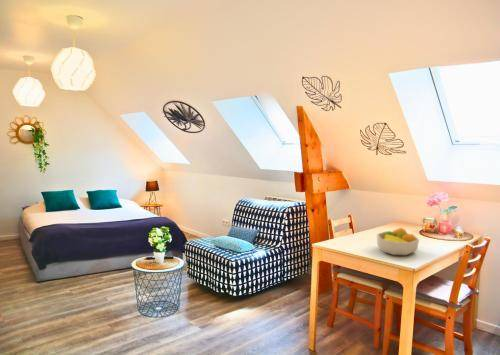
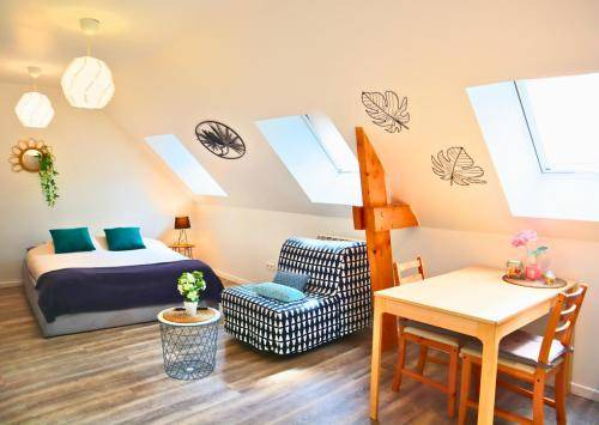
- fruit bowl (397, 240)
